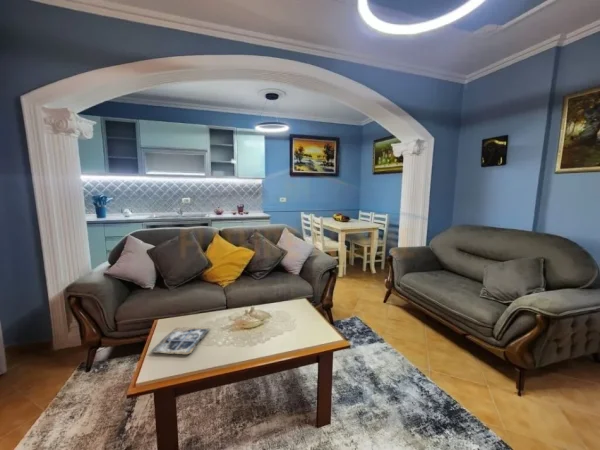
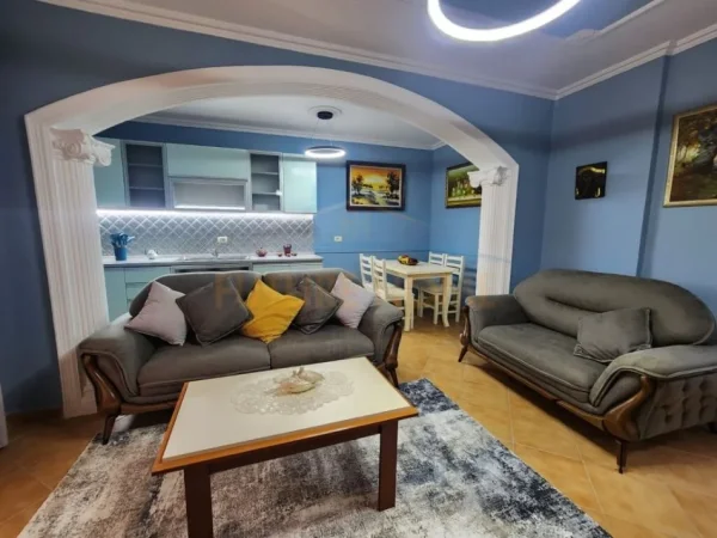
- magazine (182, 339)
